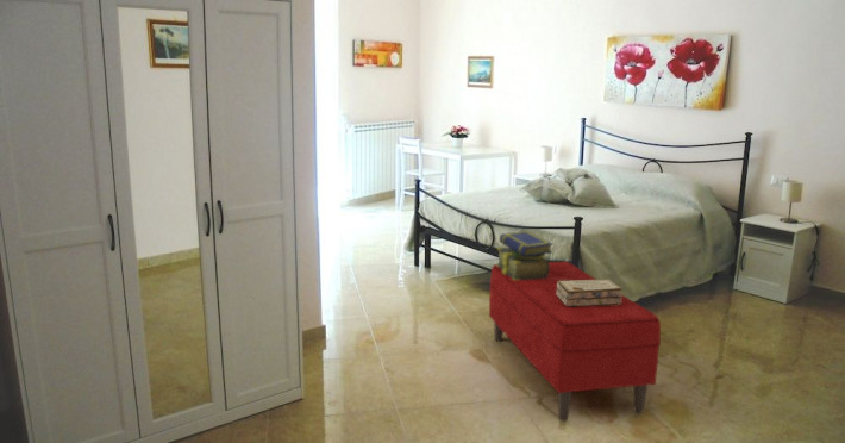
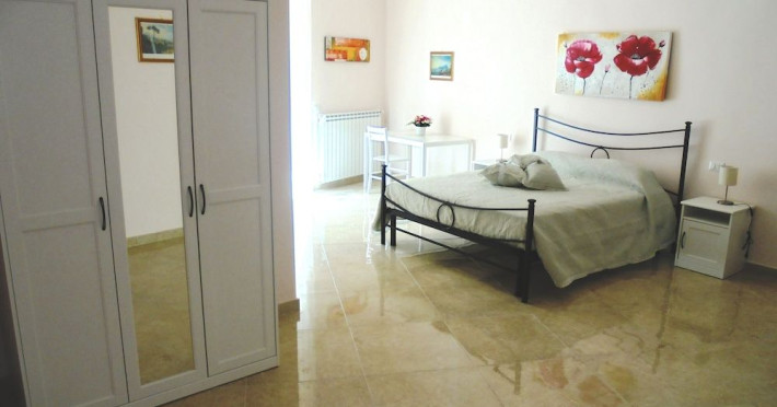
- stack of books (525, 254)
- decorative box (588, 292)
- bench (562, 330)
